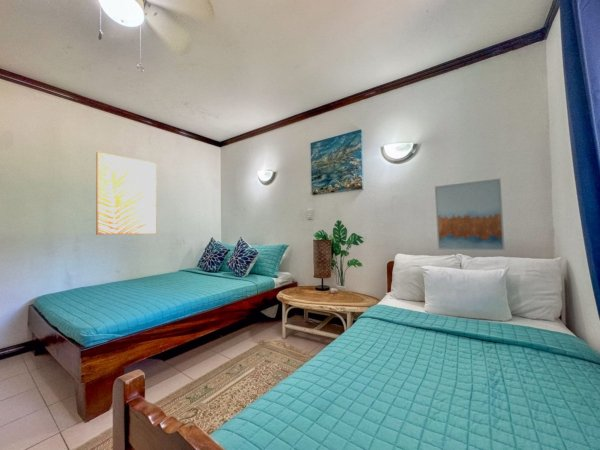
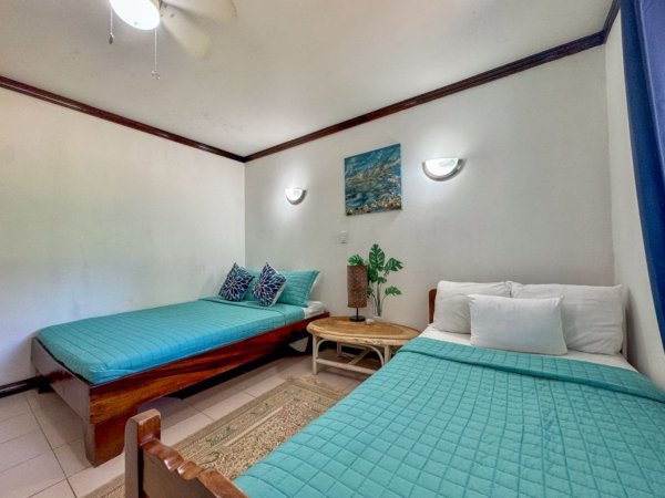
- wall art (467, 216)
- wall art (128, 196)
